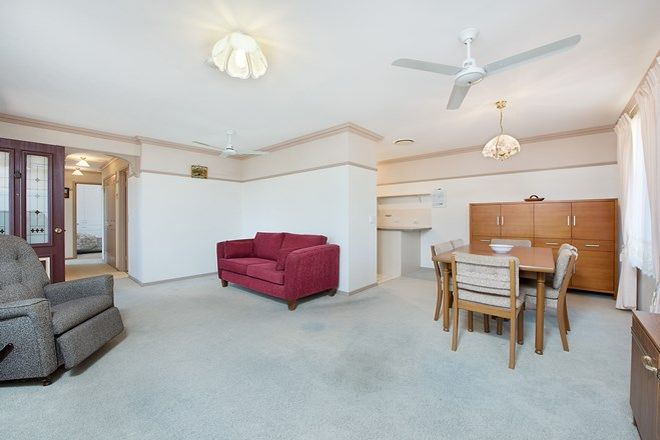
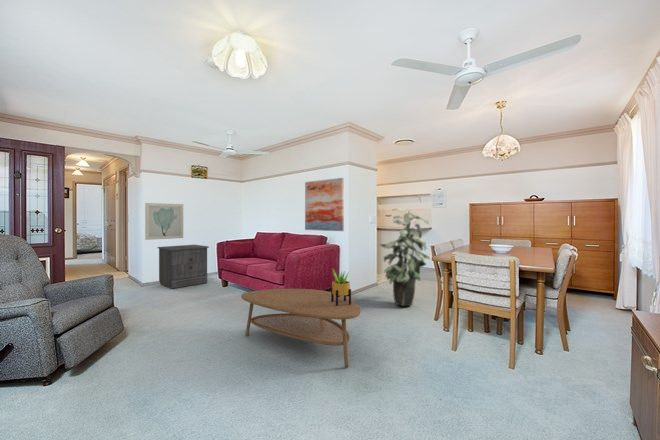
+ indoor plant (403, 256)
+ nightstand (184, 265)
+ coffee table (303, 319)
+ potted plant (341, 284)
+ wall art (165, 221)
+ wall art (323, 205)
